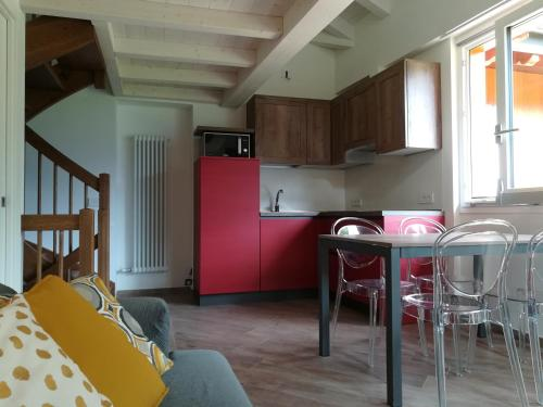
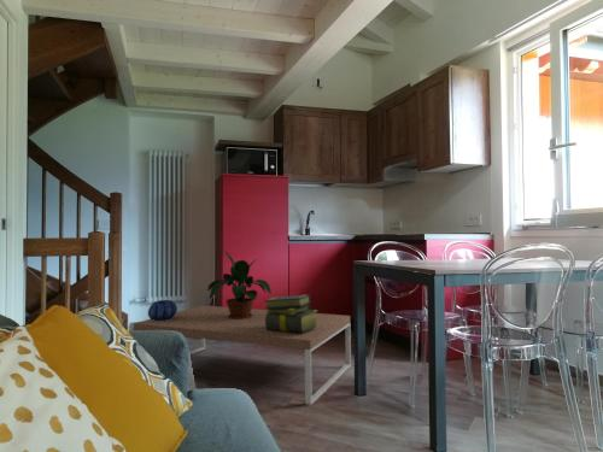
+ decorative bowl (162, 309)
+ potted plant (239, 281)
+ coffee table (245, 342)
+ stack of books (288, 312)
